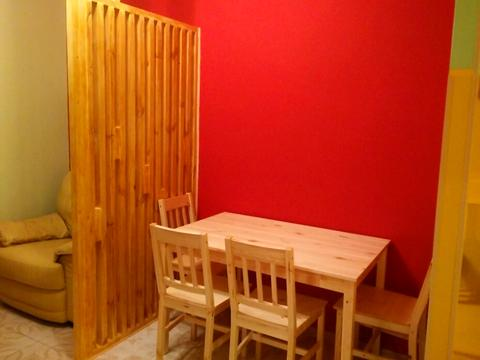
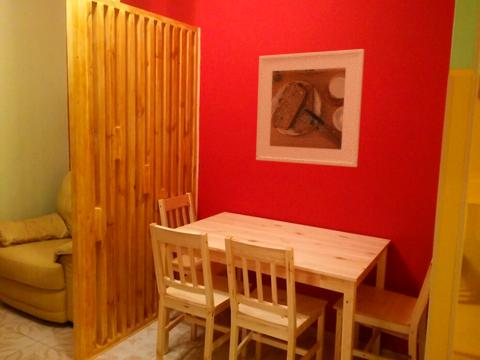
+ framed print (305, 109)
